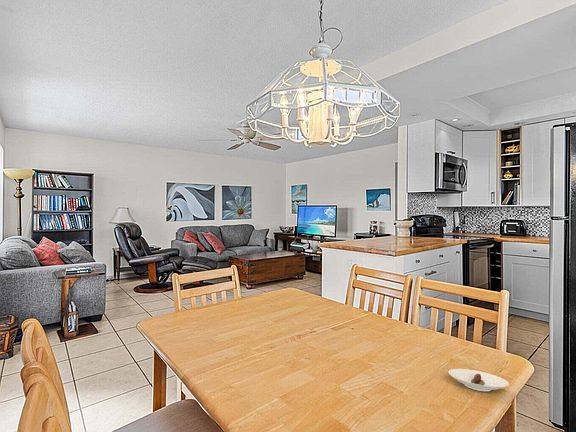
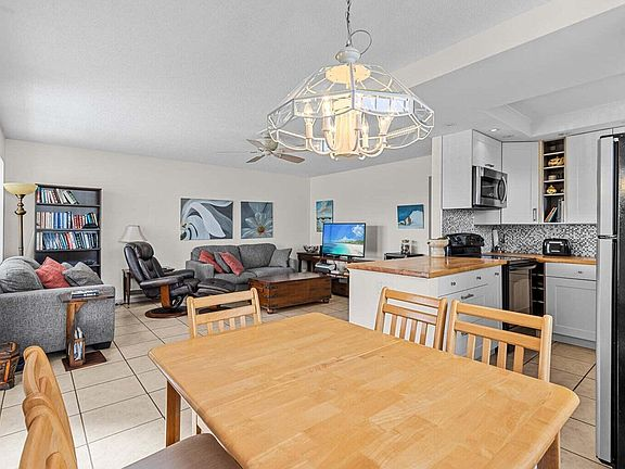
- saucer (477, 381)
